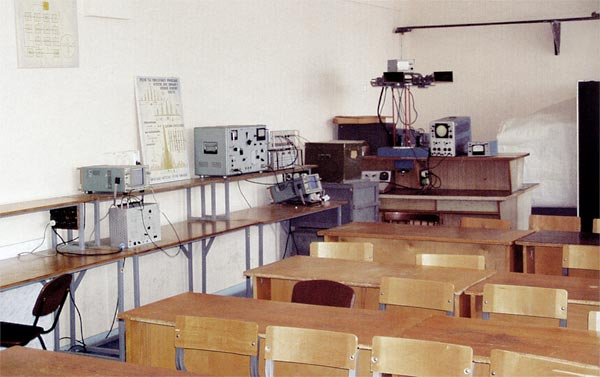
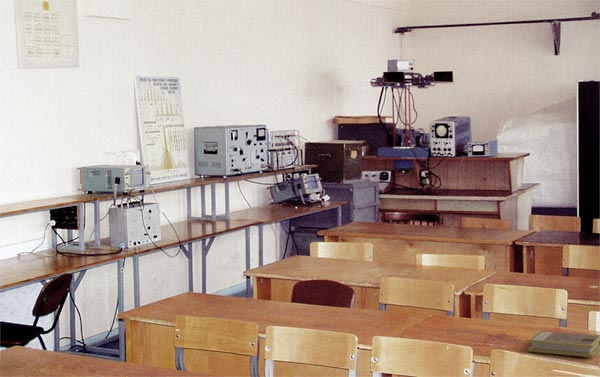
+ book (565, 343)
